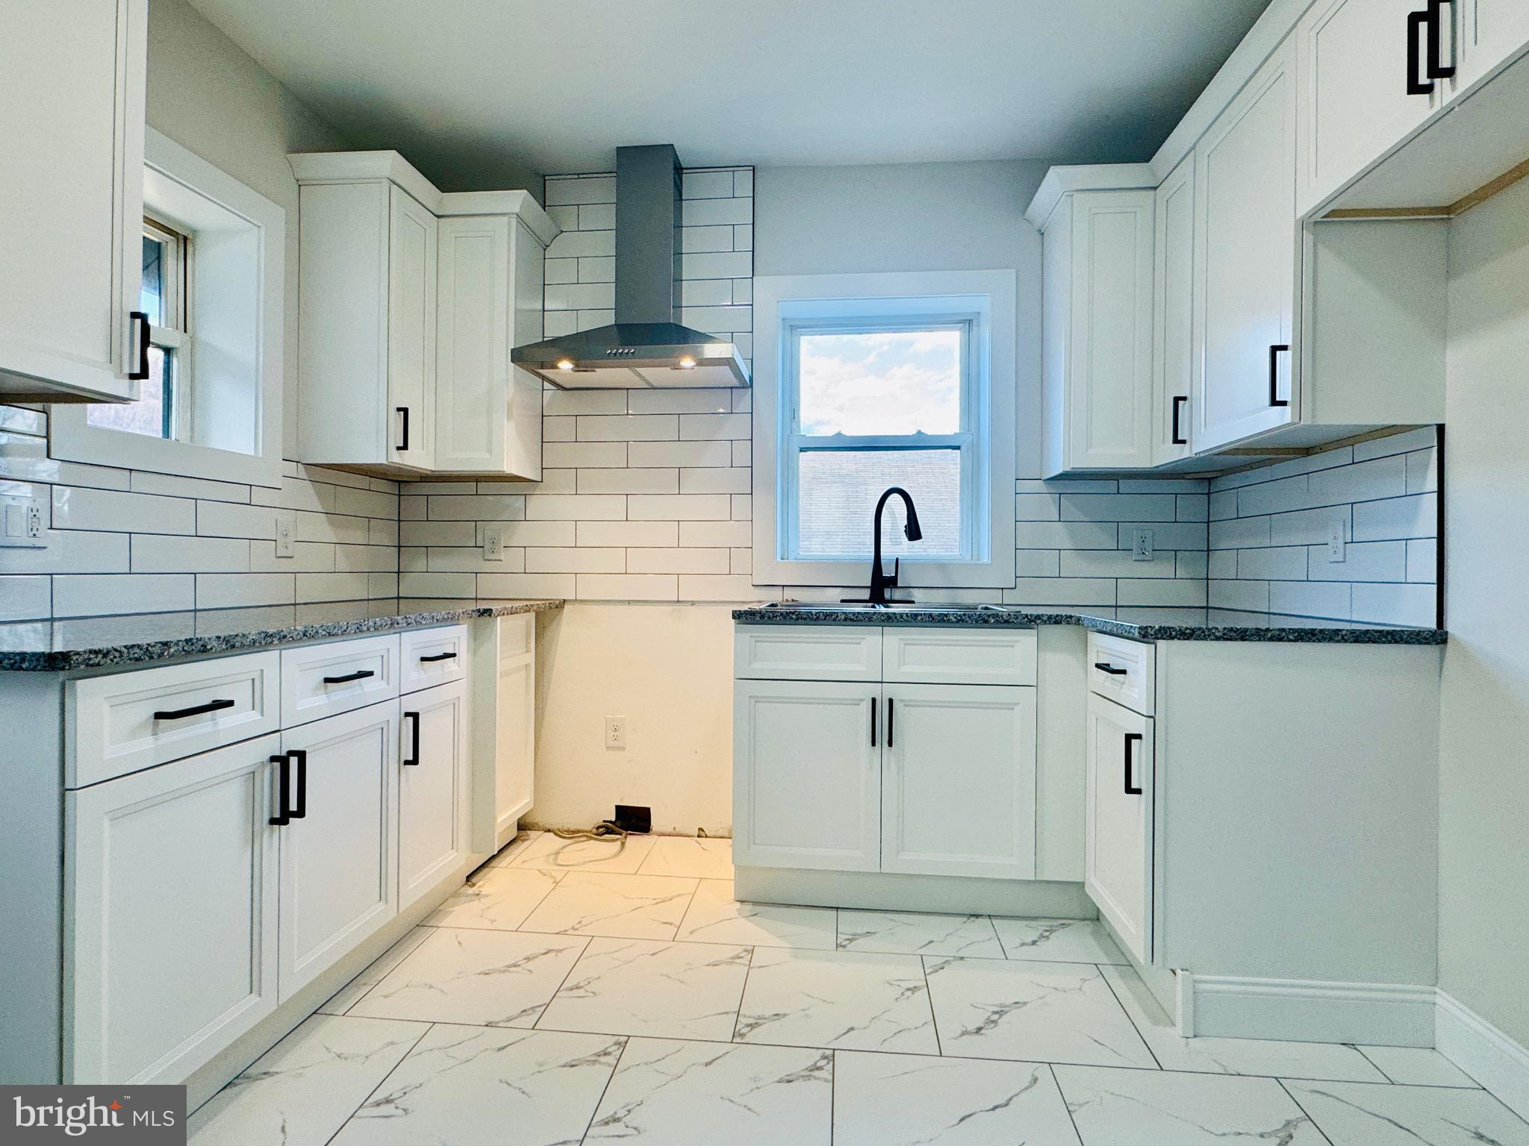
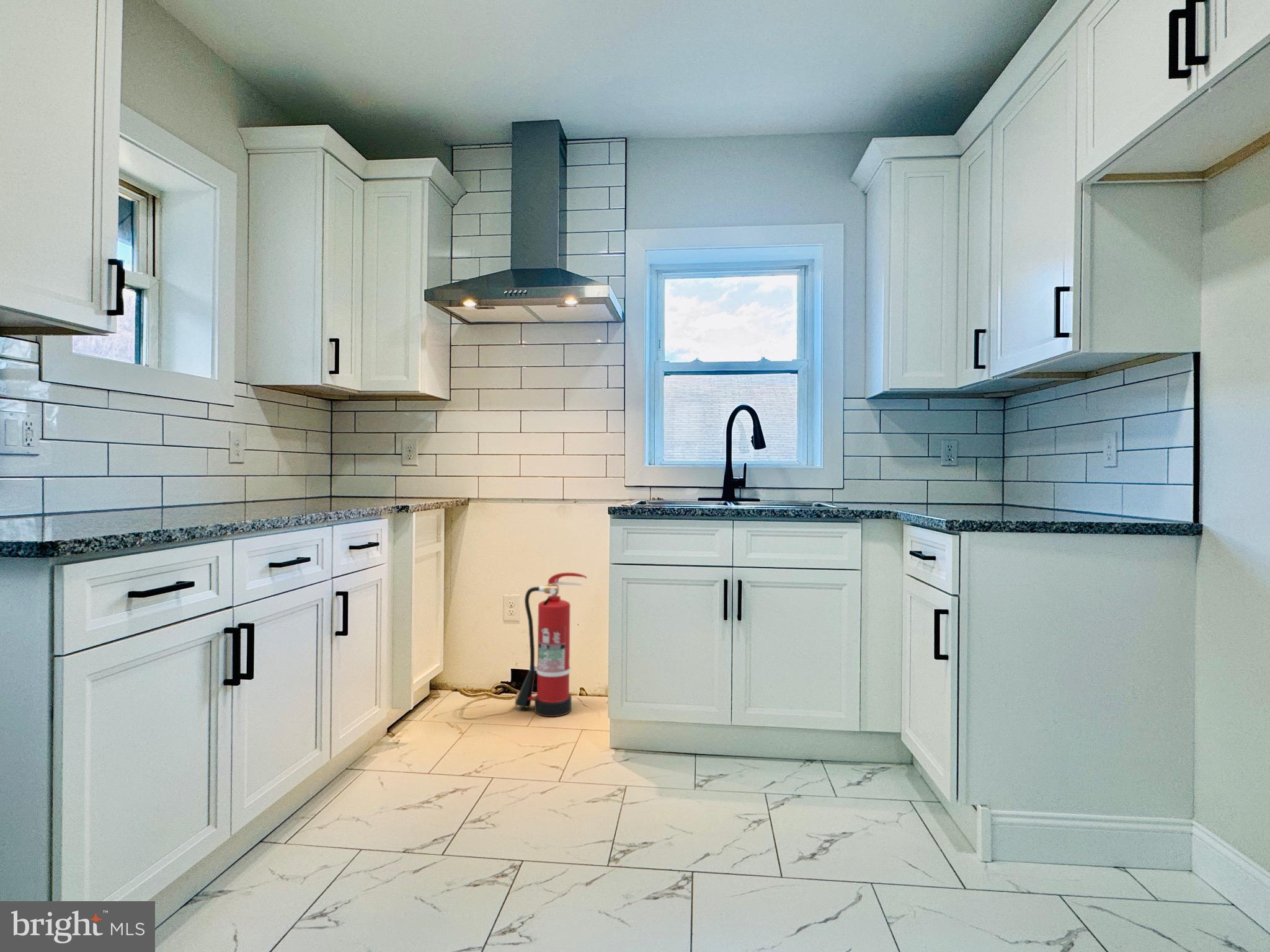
+ fire extinguisher (551, 641)
